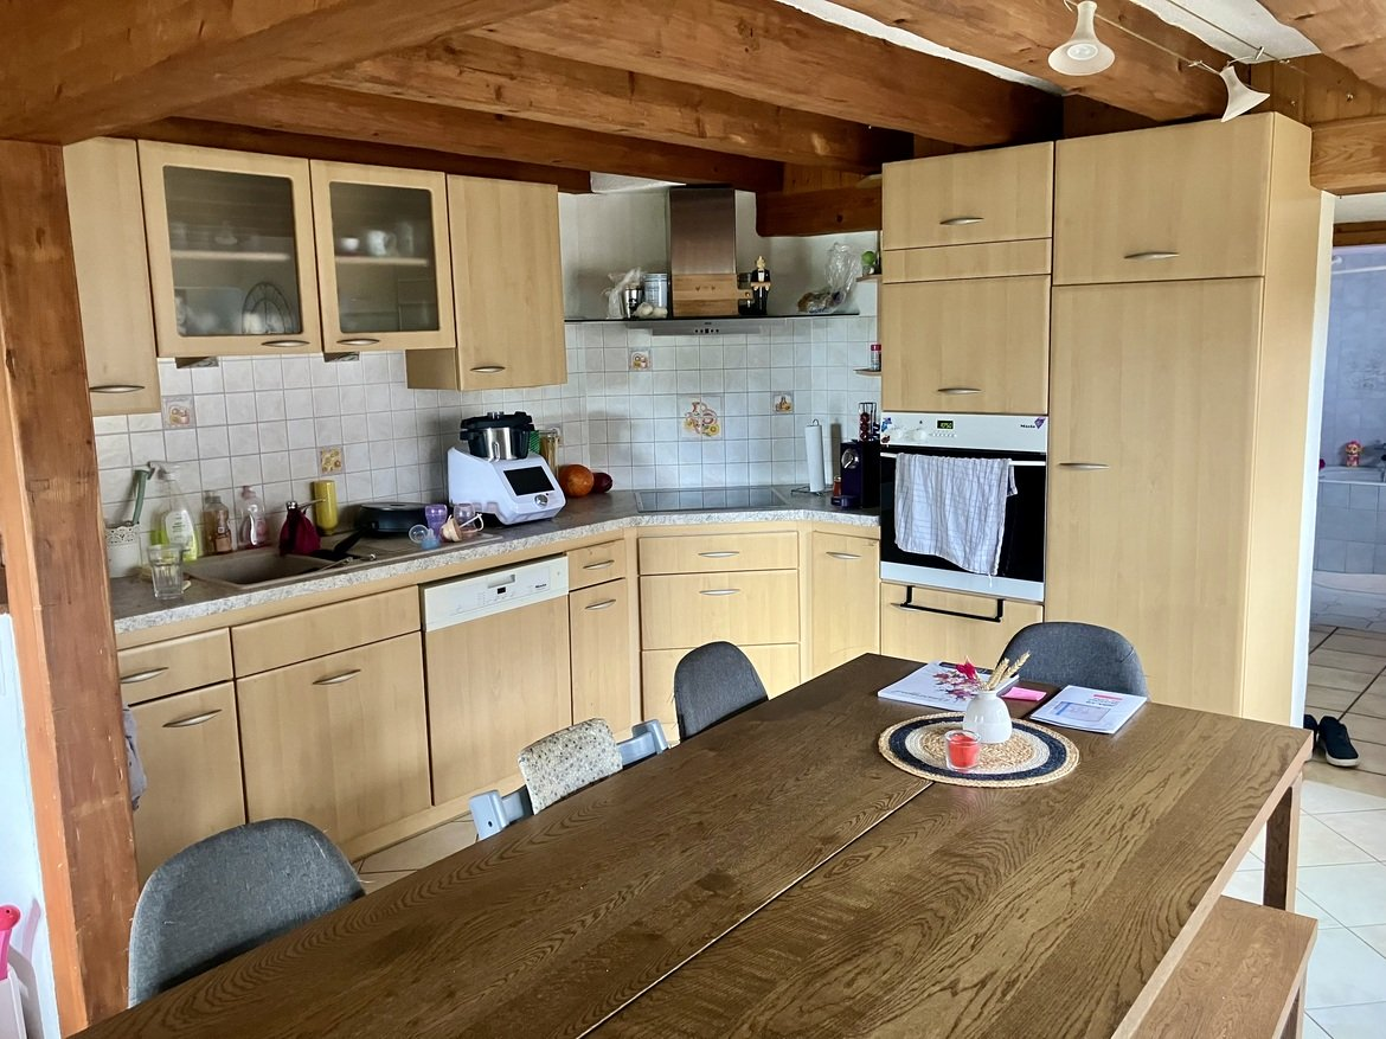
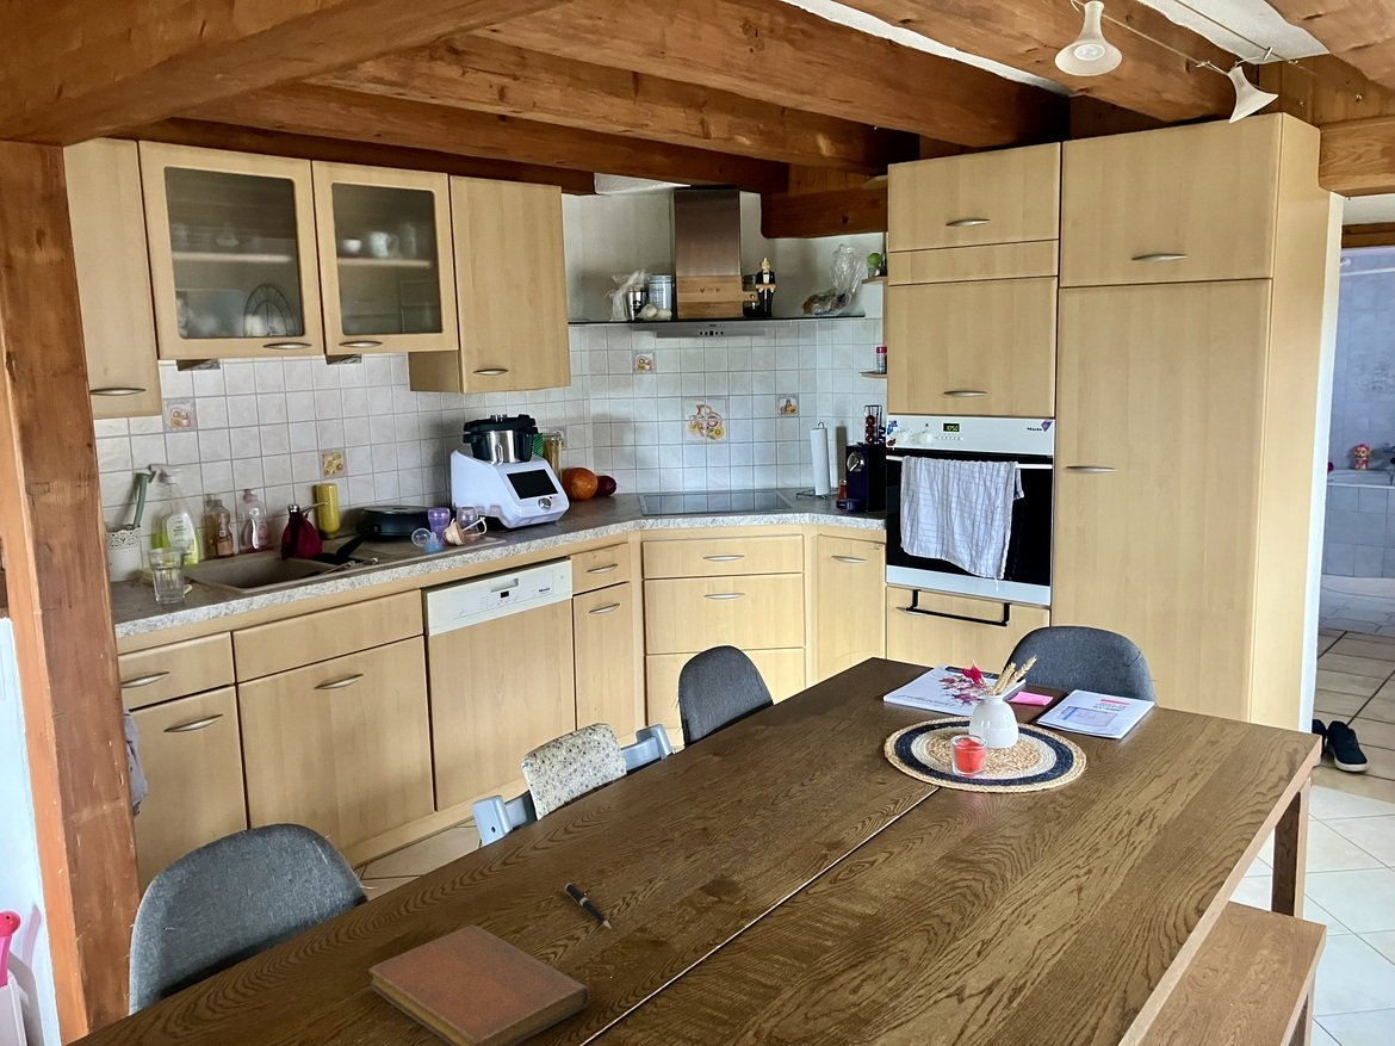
+ pen (589, 905)
+ notebook (476, 985)
